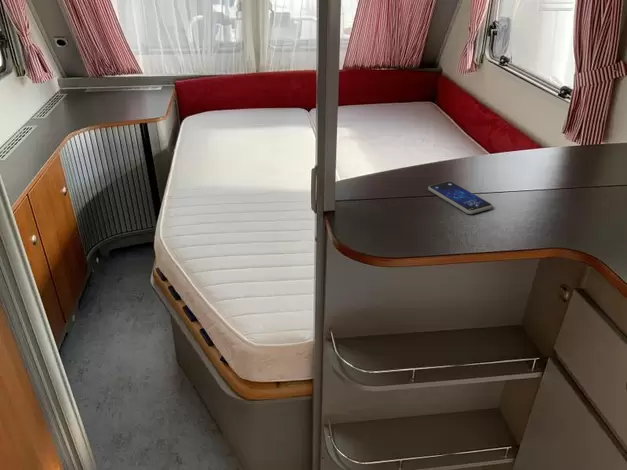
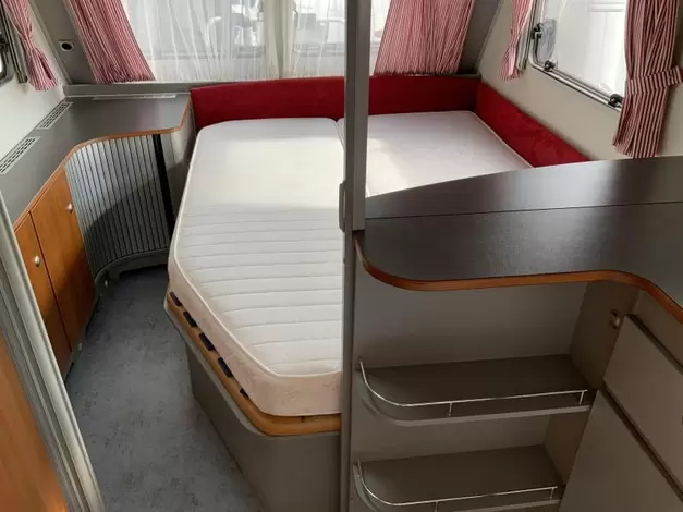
- smartphone (459, 196)
